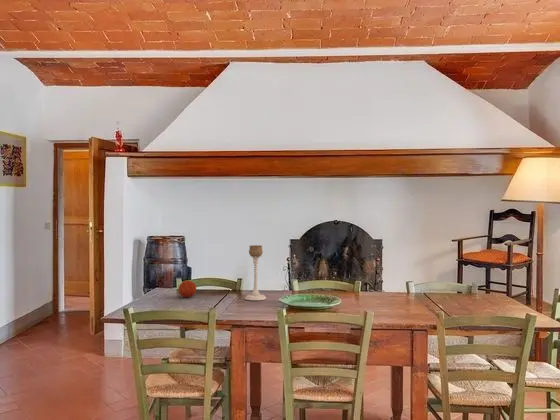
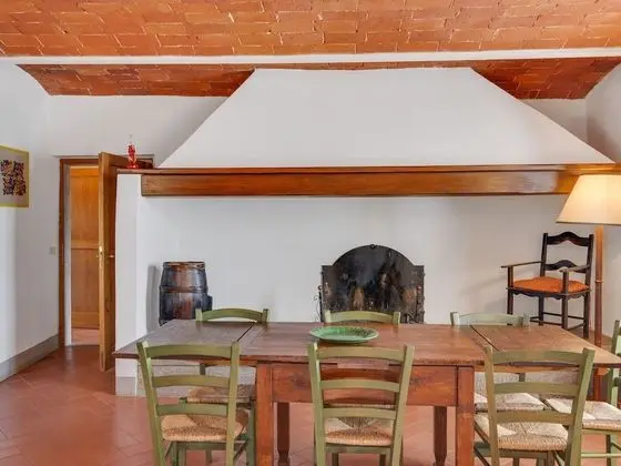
- fruit (187, 288)
- candle holder (255, 272)
